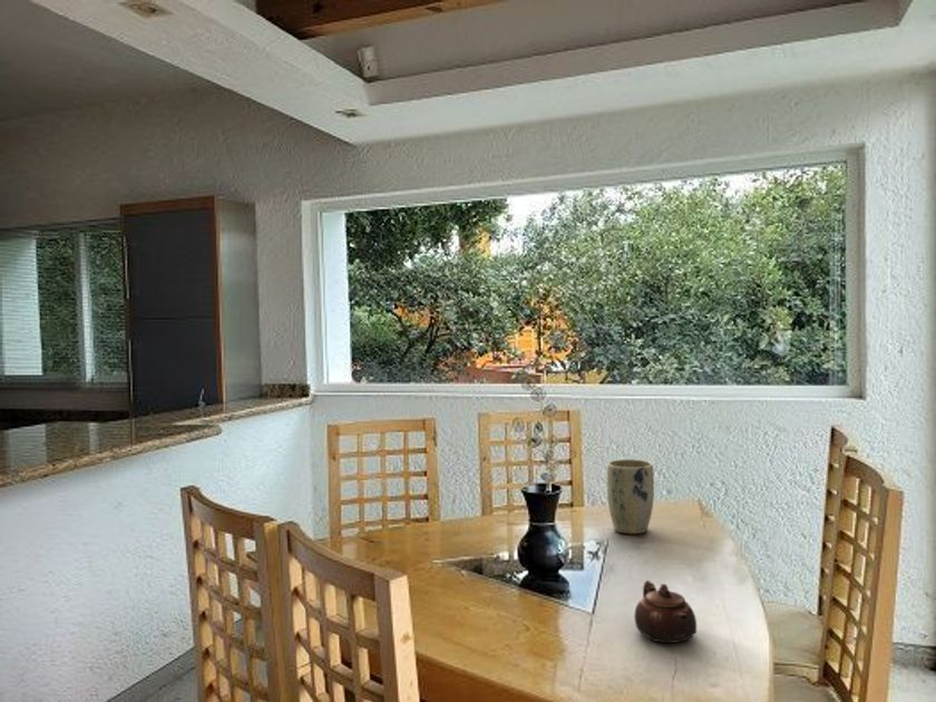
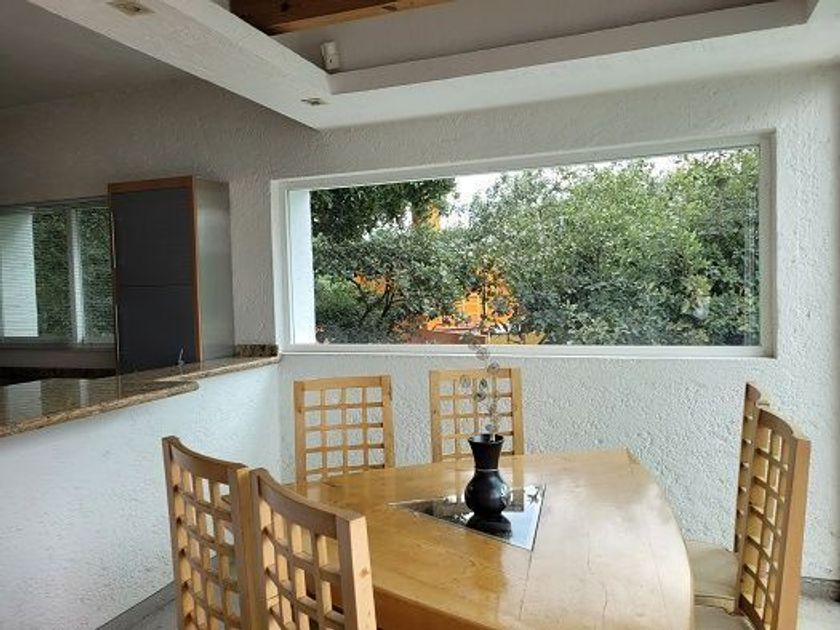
- plant pot (630, 496)
- teapot (664, 607)
